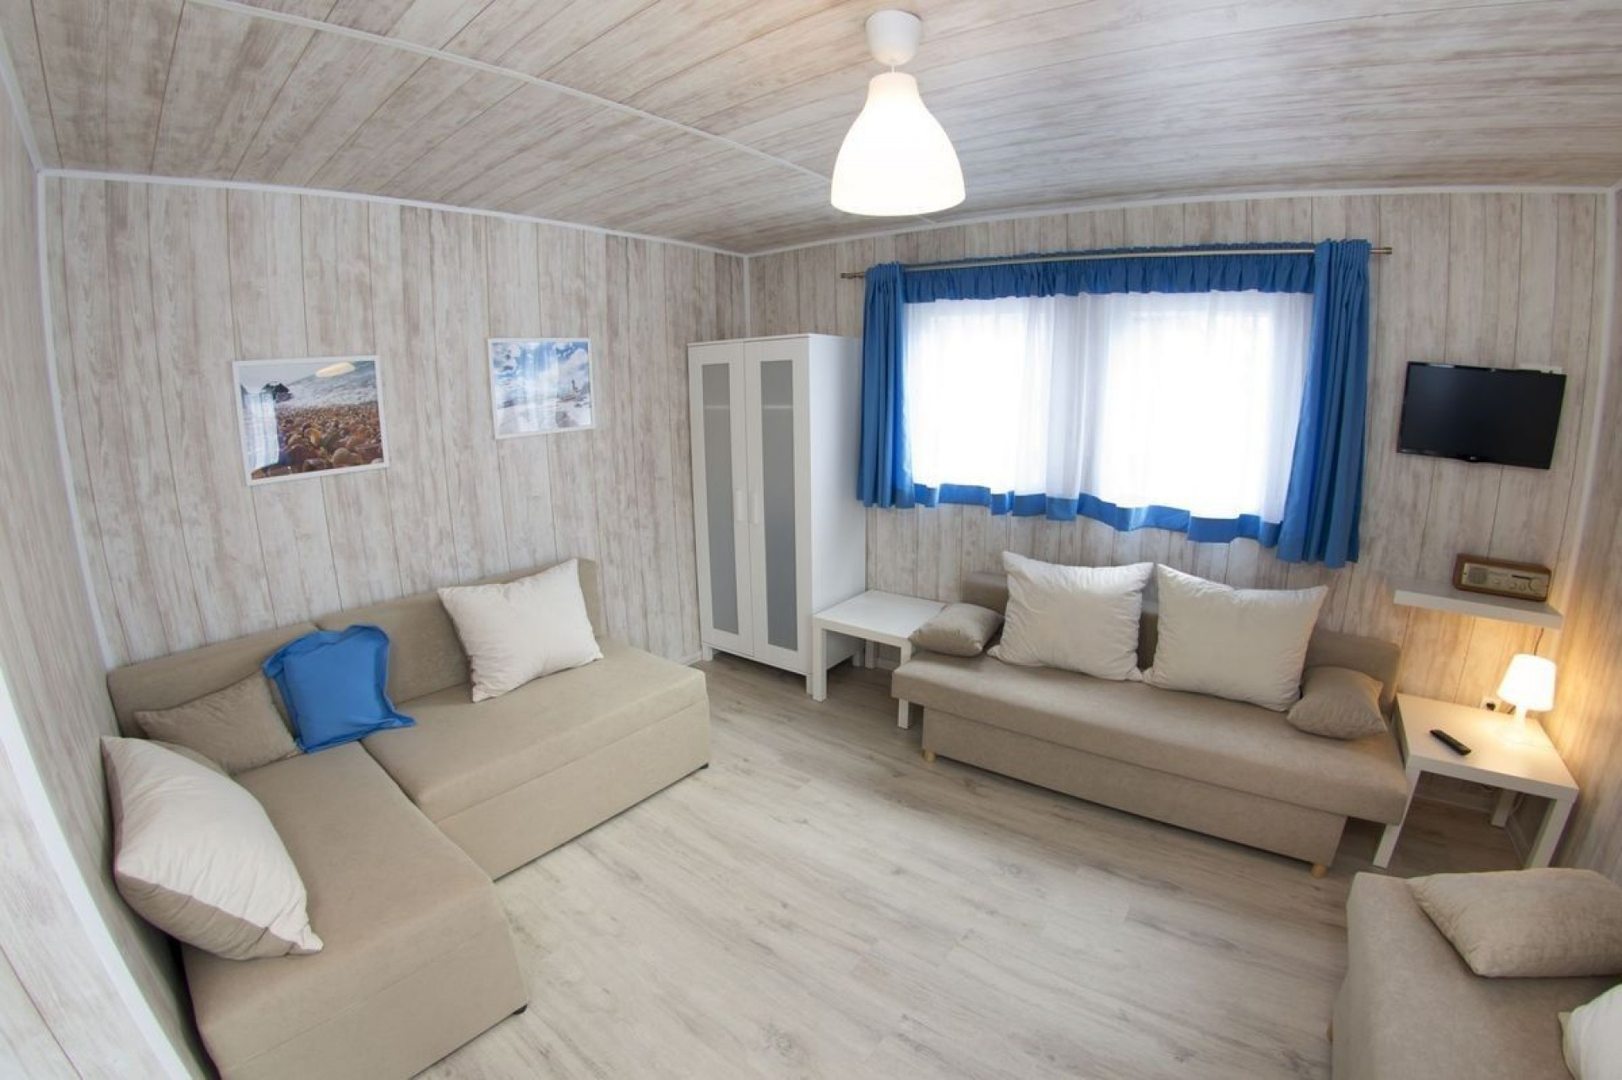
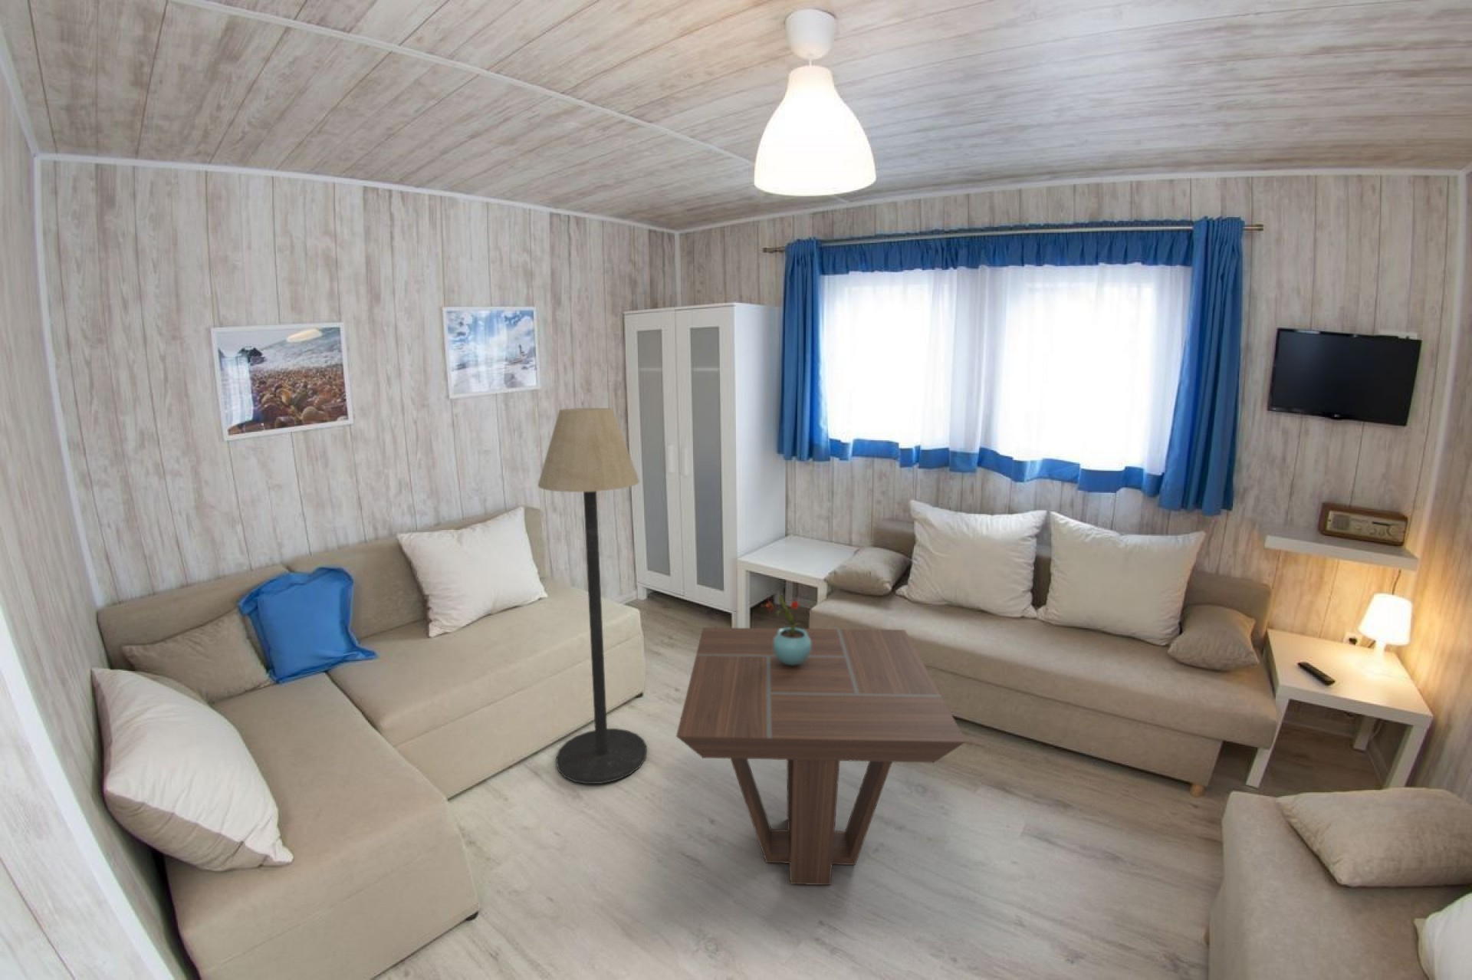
+ floor lamp (594, 592)
+ potted flower (786, 629)
+ coffee table (808, 763)
